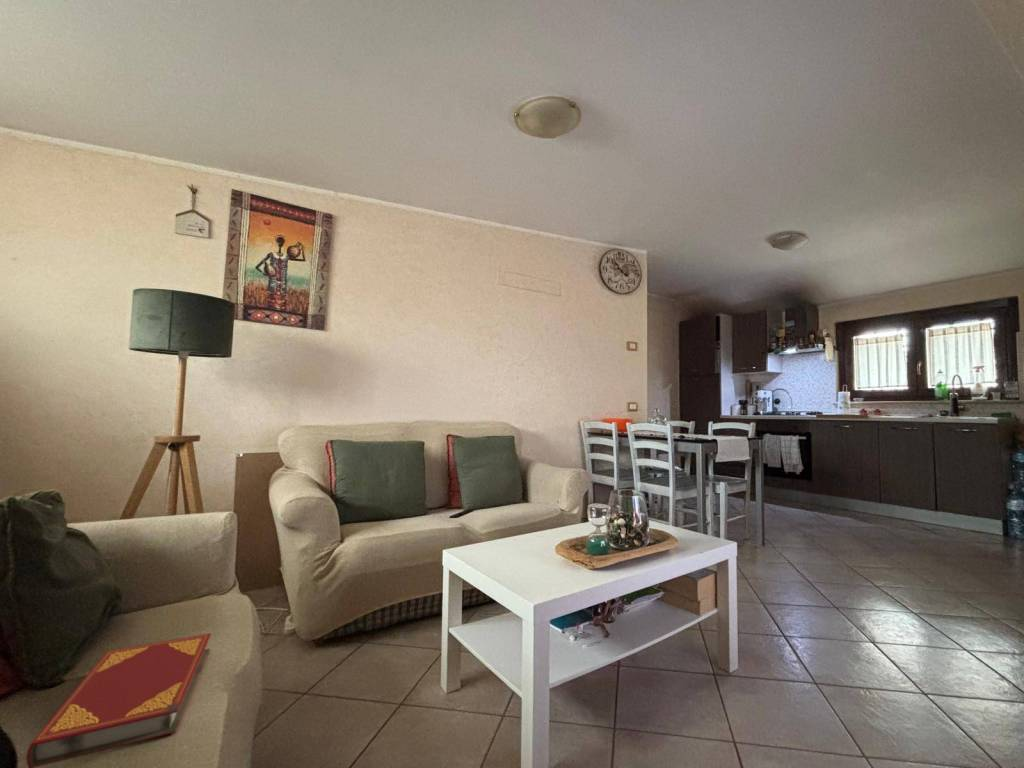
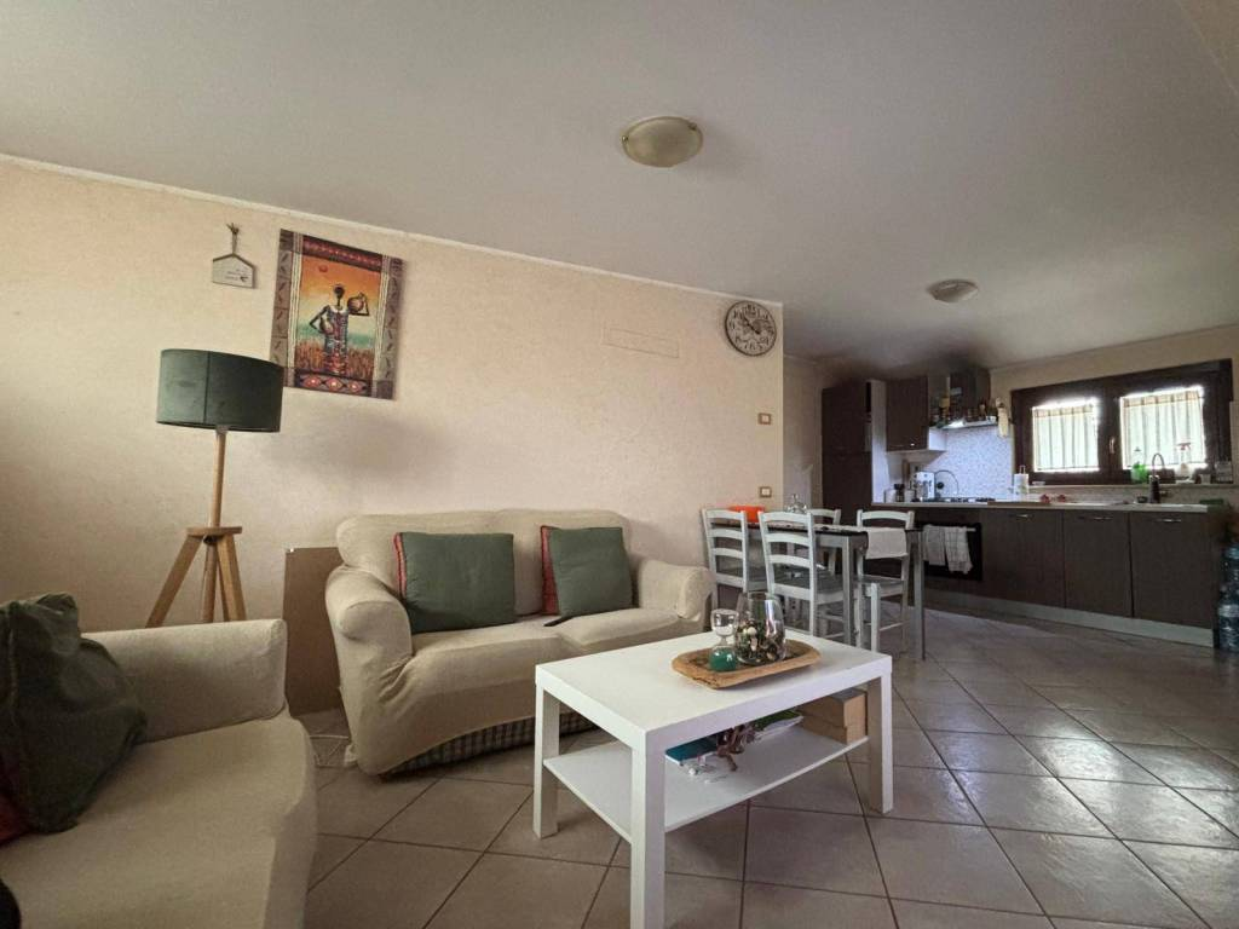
- hardback book (136, 687)
